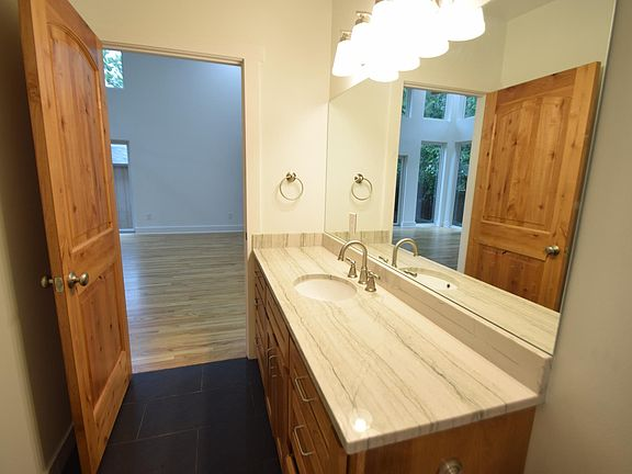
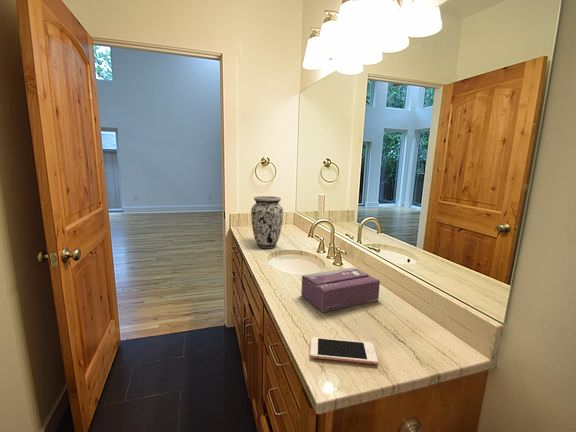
+ vase (266, 222)
+ tissue box (340, 287)
+ cell phone (342, 350)
